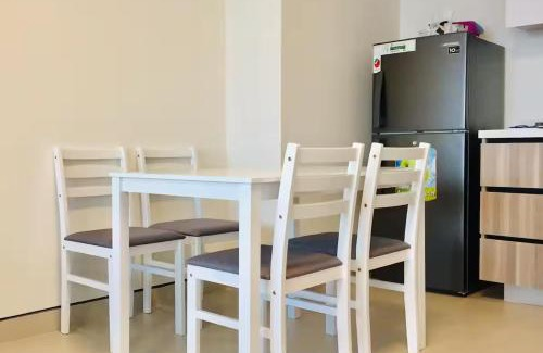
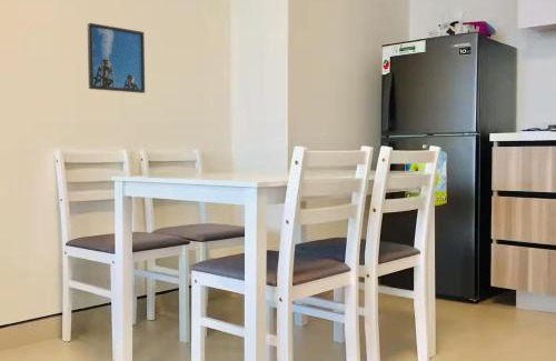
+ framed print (117, 59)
